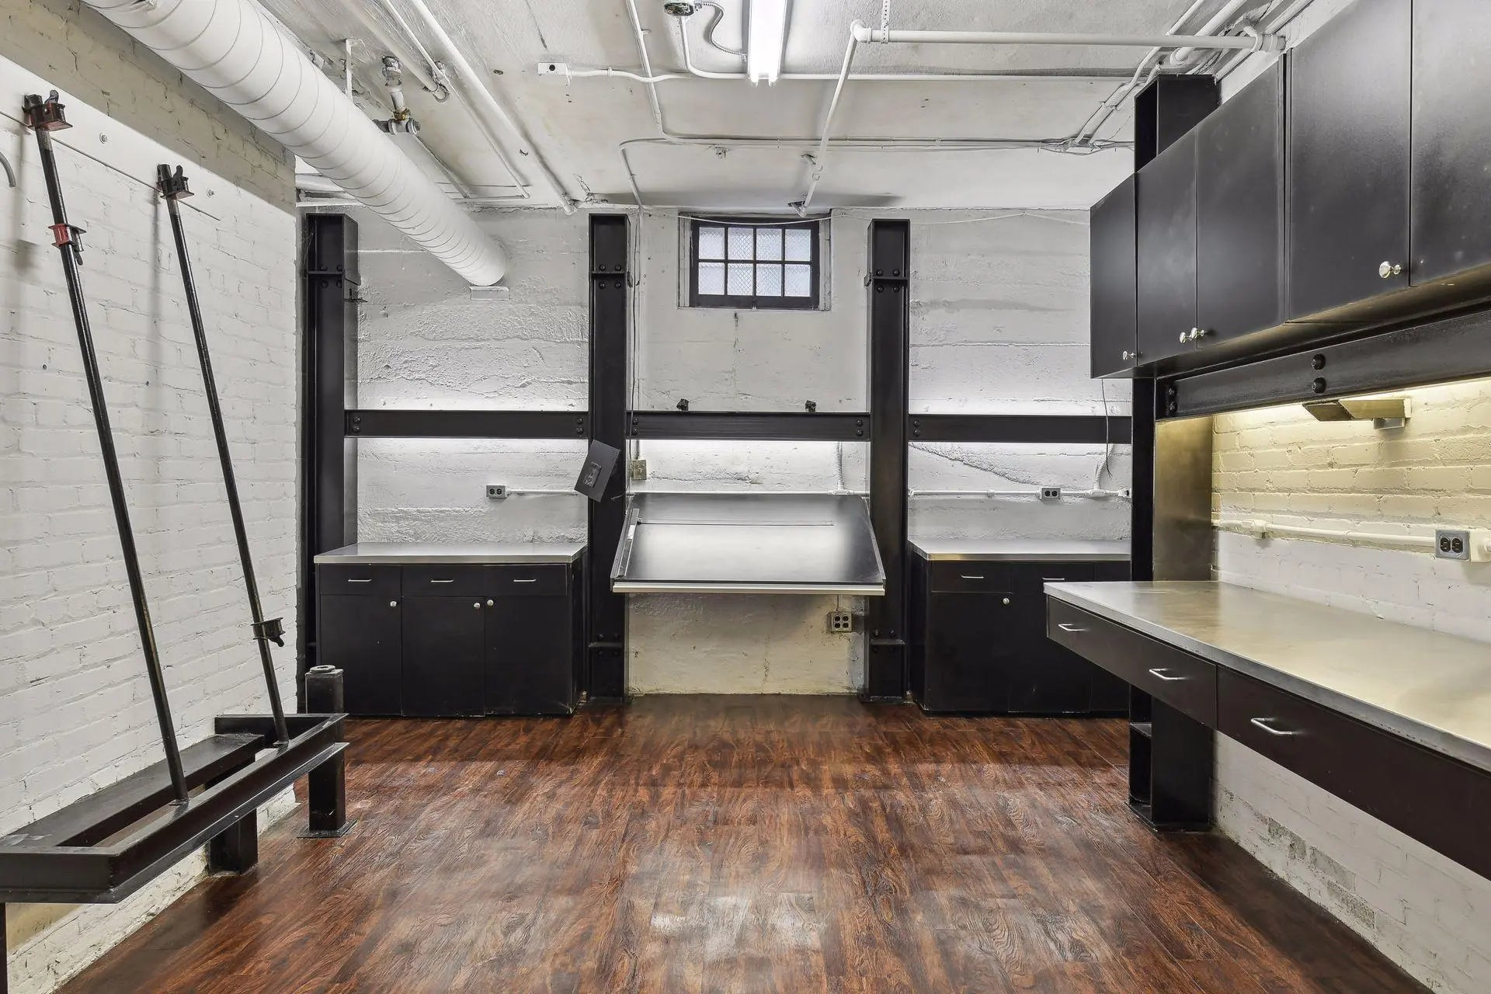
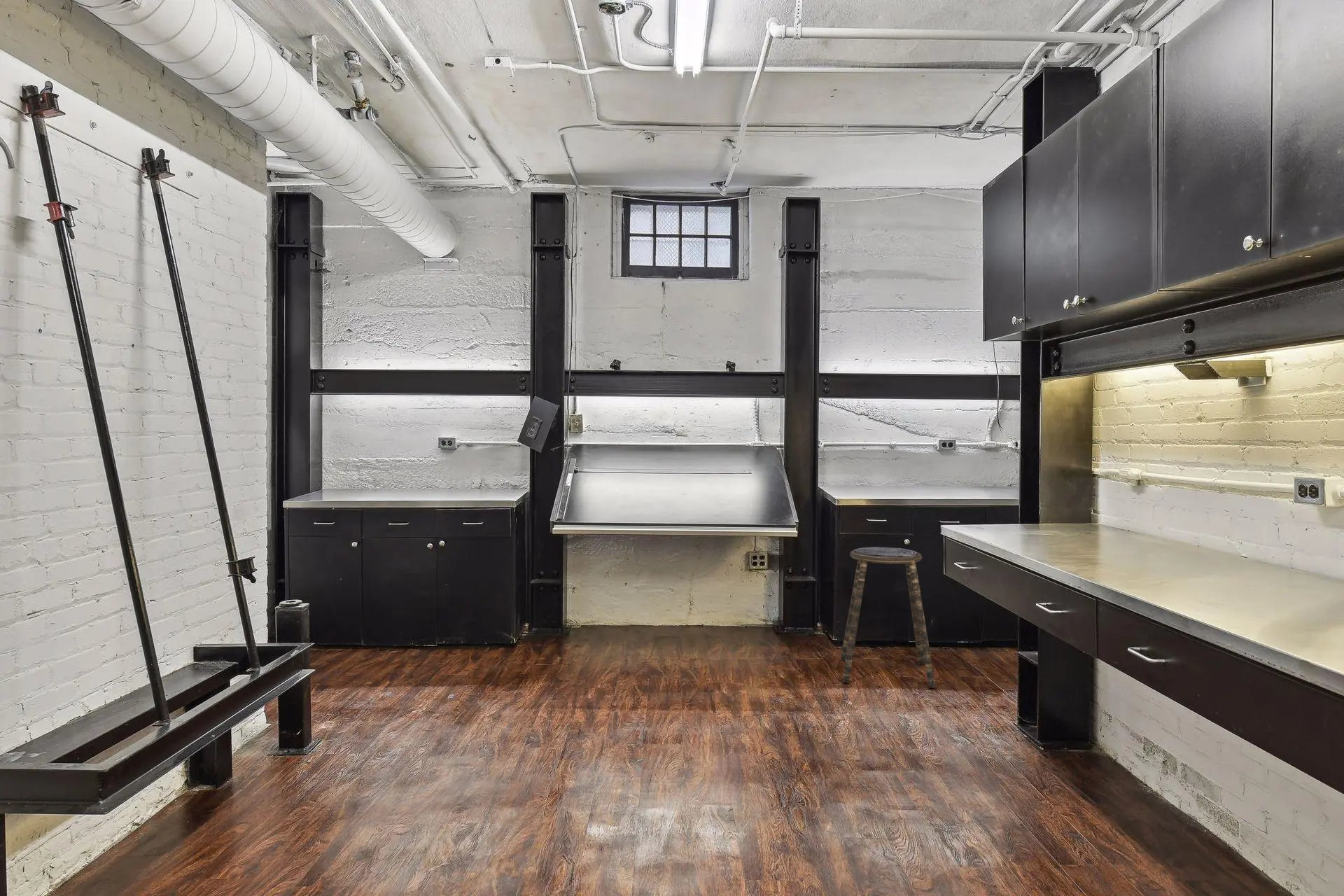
+ stool (911, 608)
